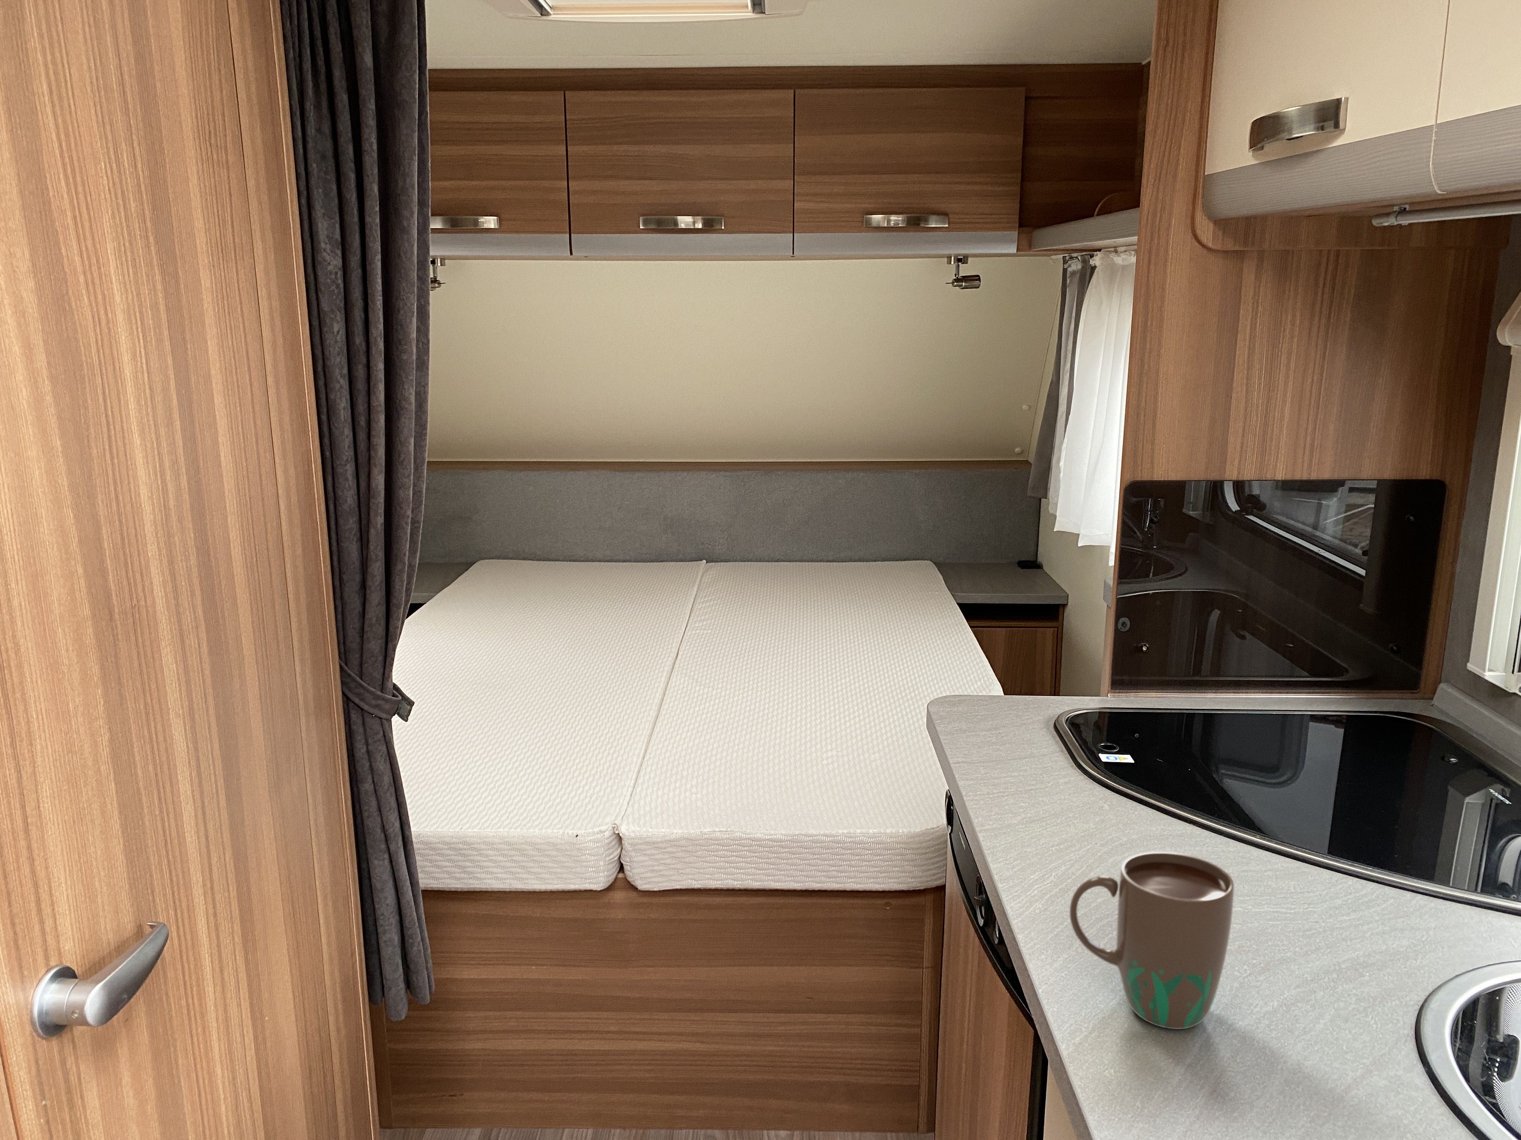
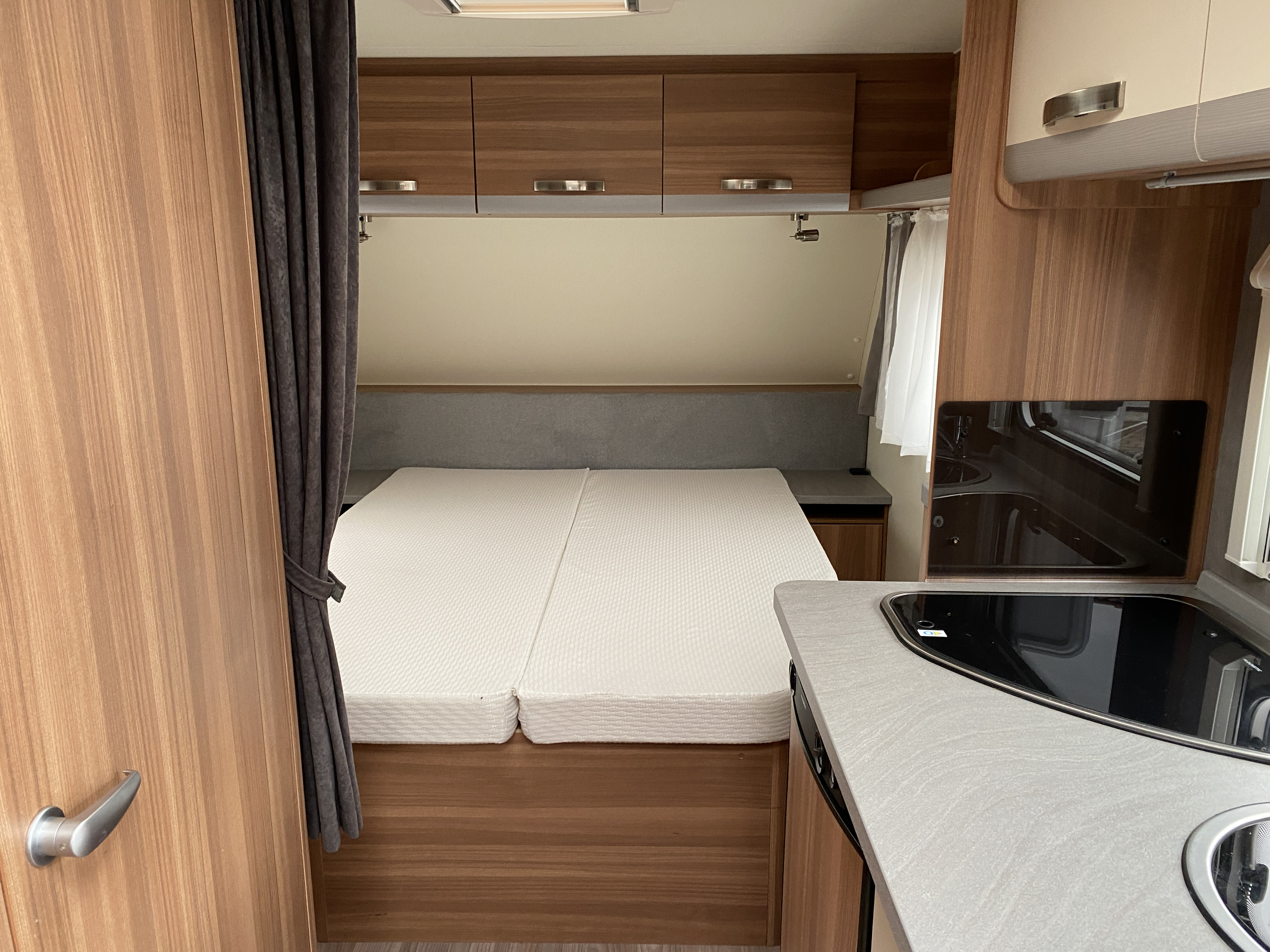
- mug (1147, 940)
